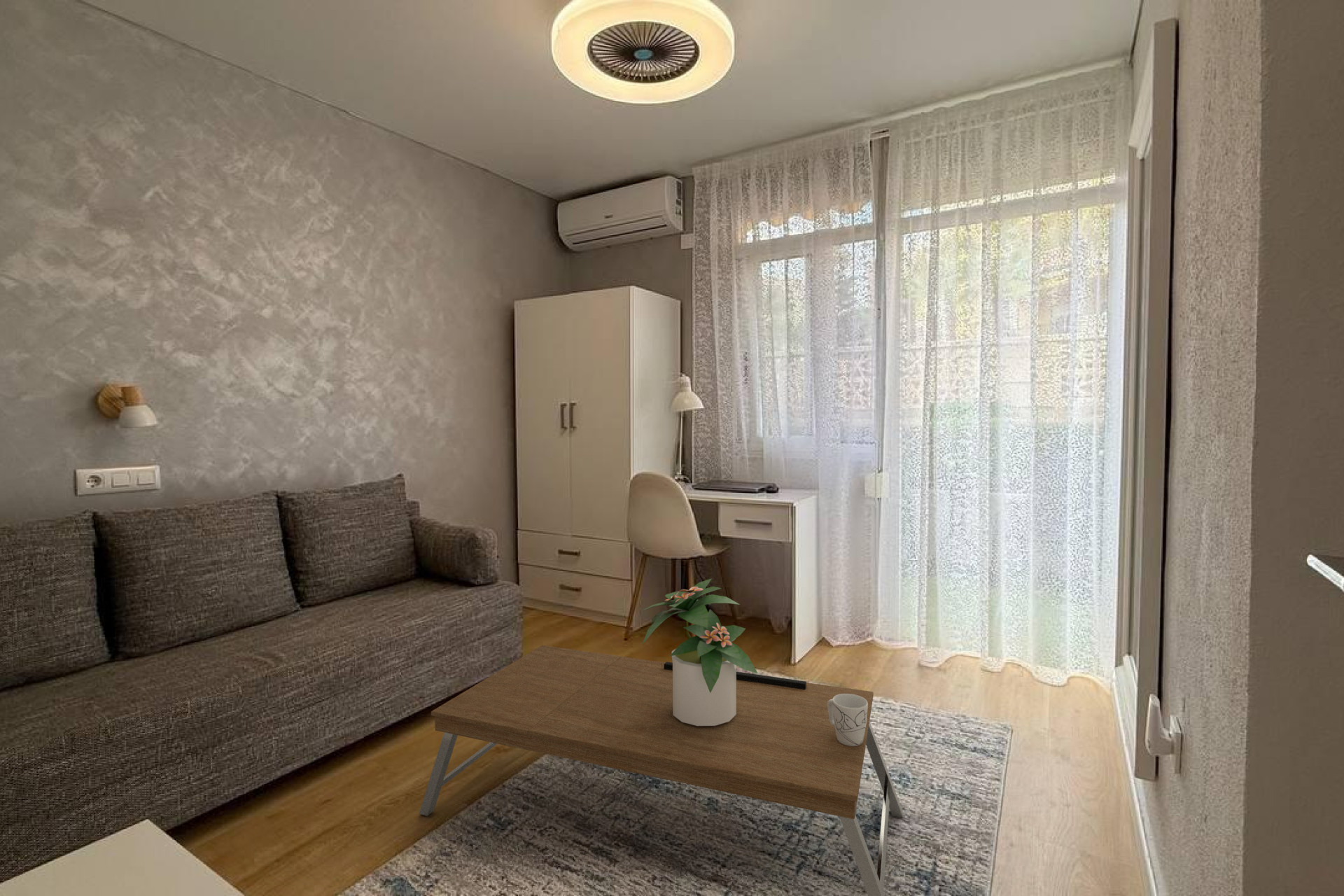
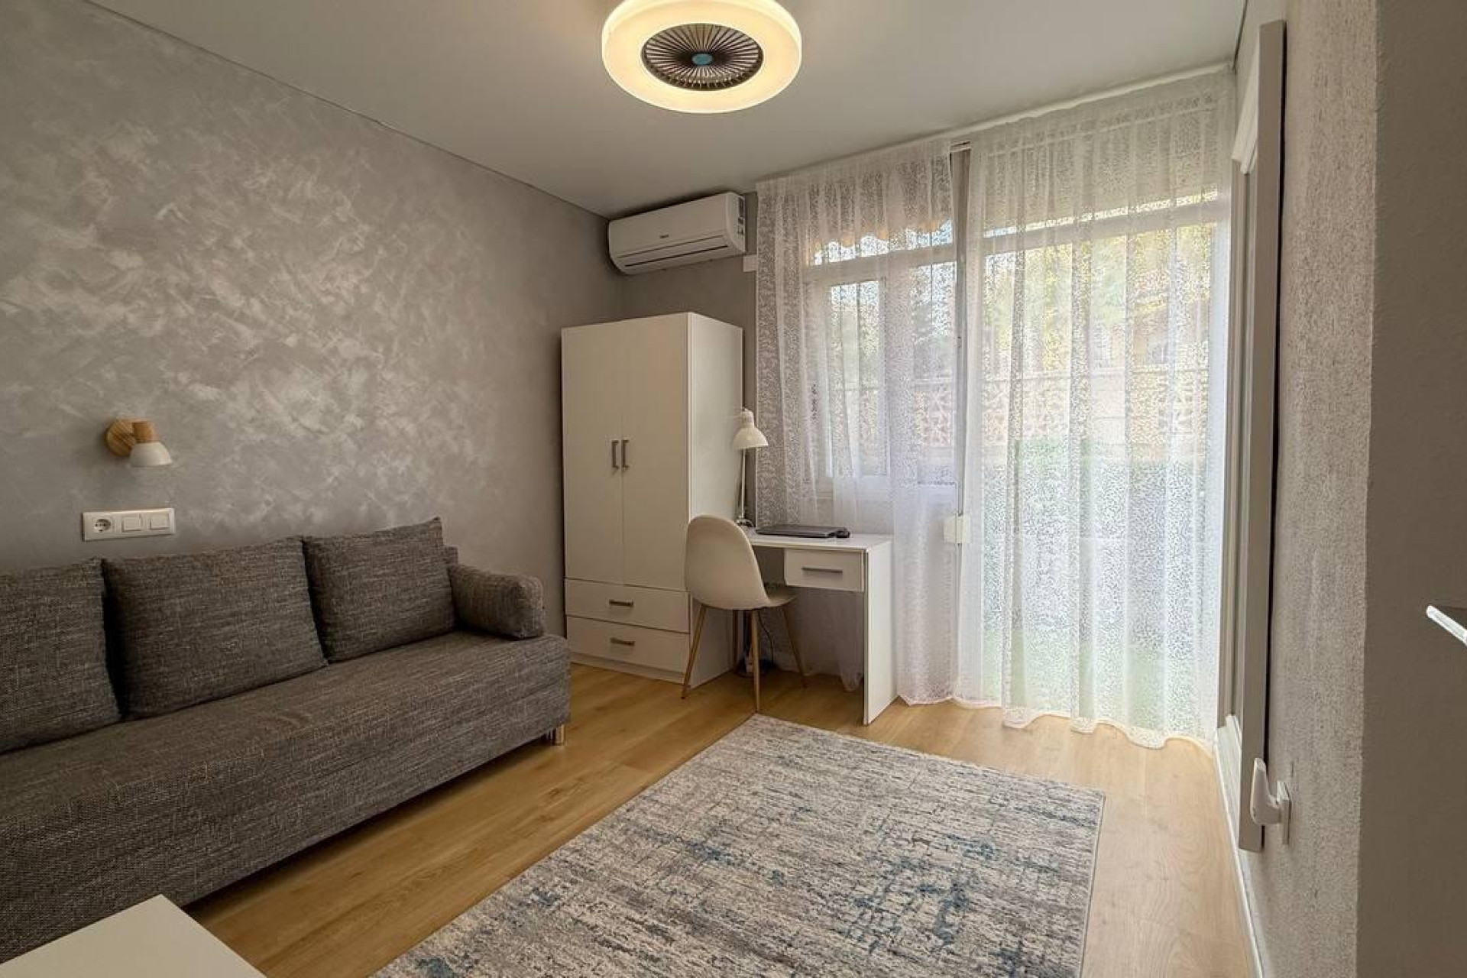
- potted plant (694, 642)
- coffee table (660, 755)
- mug (845, 710)
